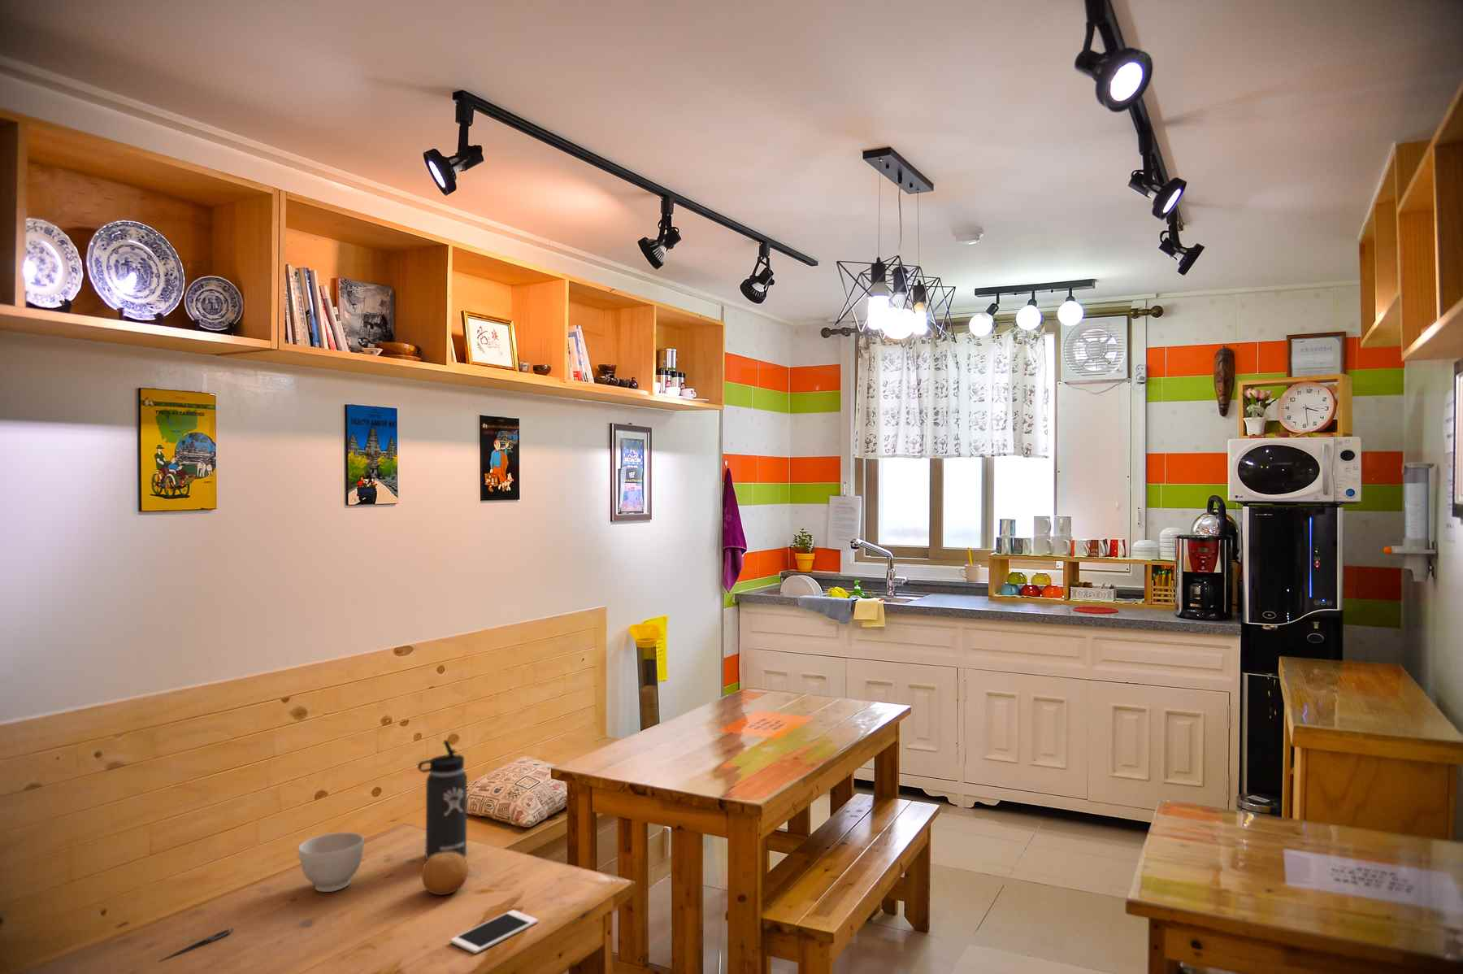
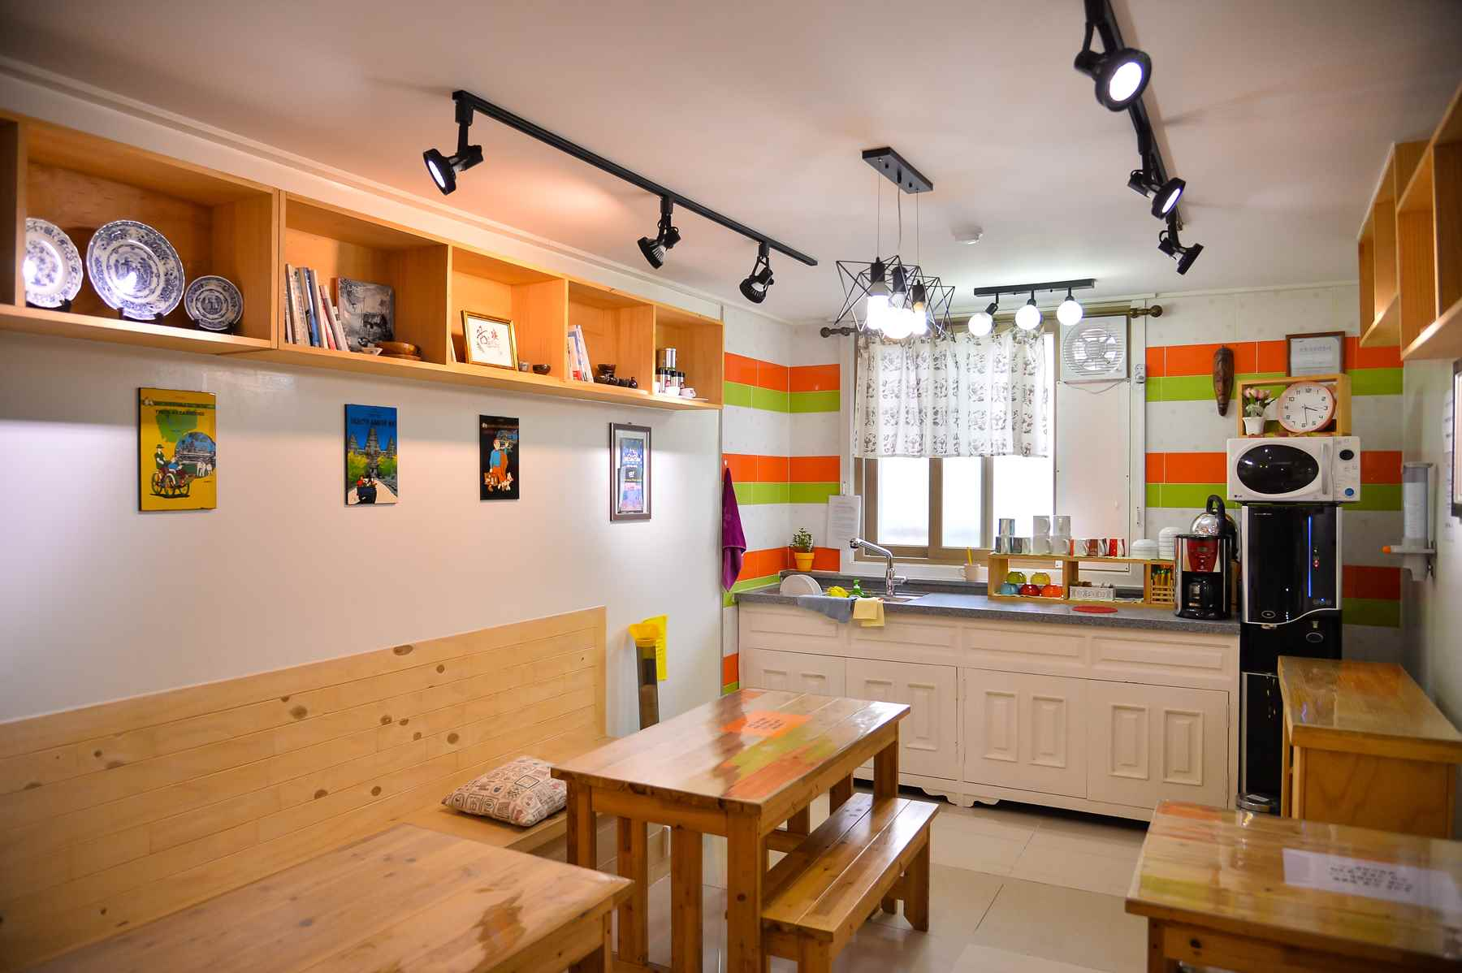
- bowl (330, 863)
- cell phone (495, 931)
- fruit (445, 873)
- thermos bottle (442, 798)
- pen (197, 944)
